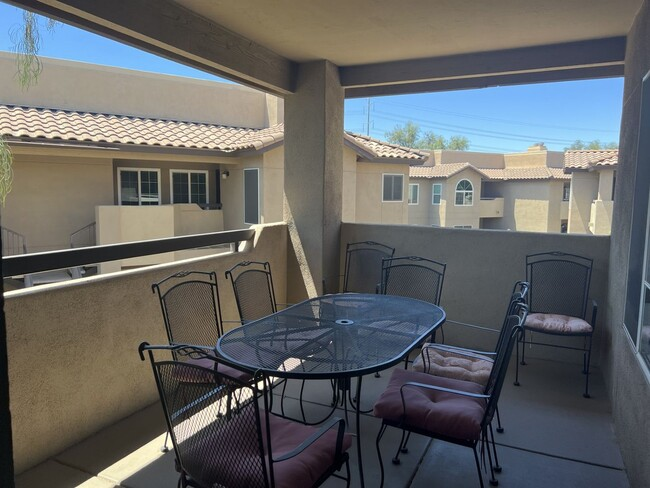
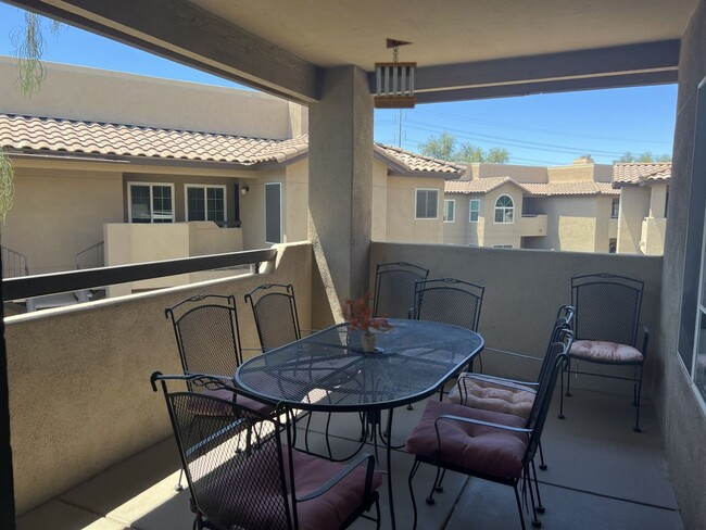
+ wind chime (394, 74)
+ potted plant (365, 315)
